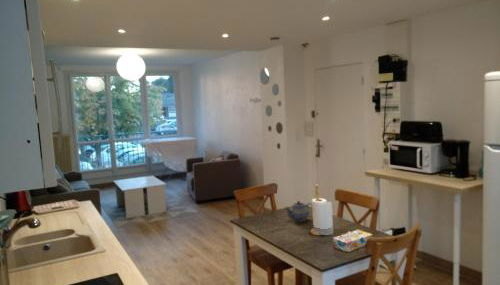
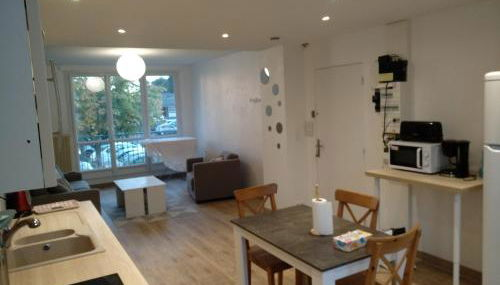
- teapot (299, 210)
